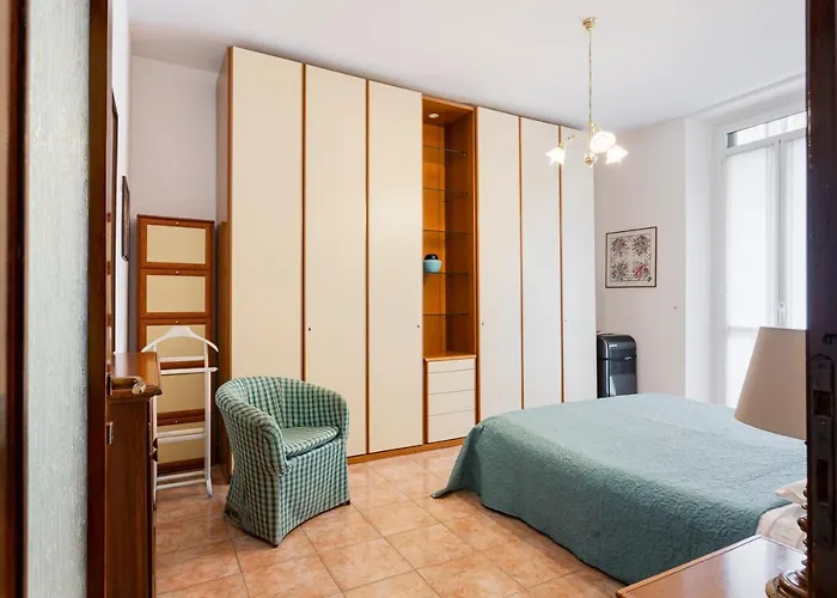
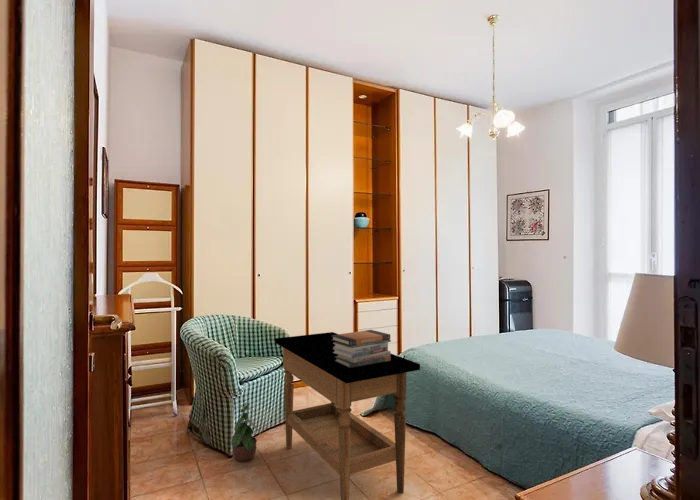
+ book stack (361, 347)
+ side table (338, 408)
+ potted plant (246, 429)
